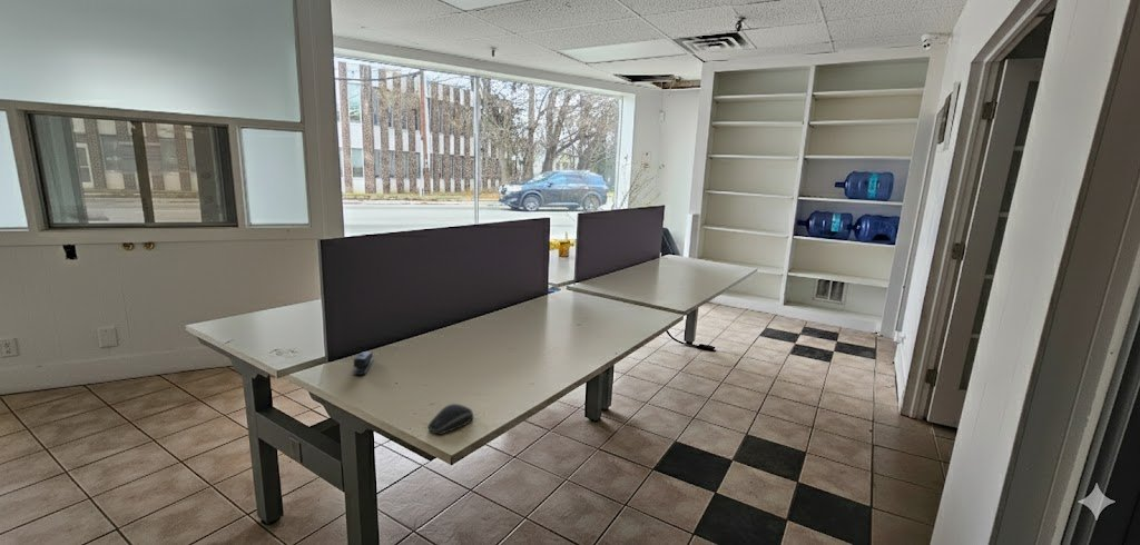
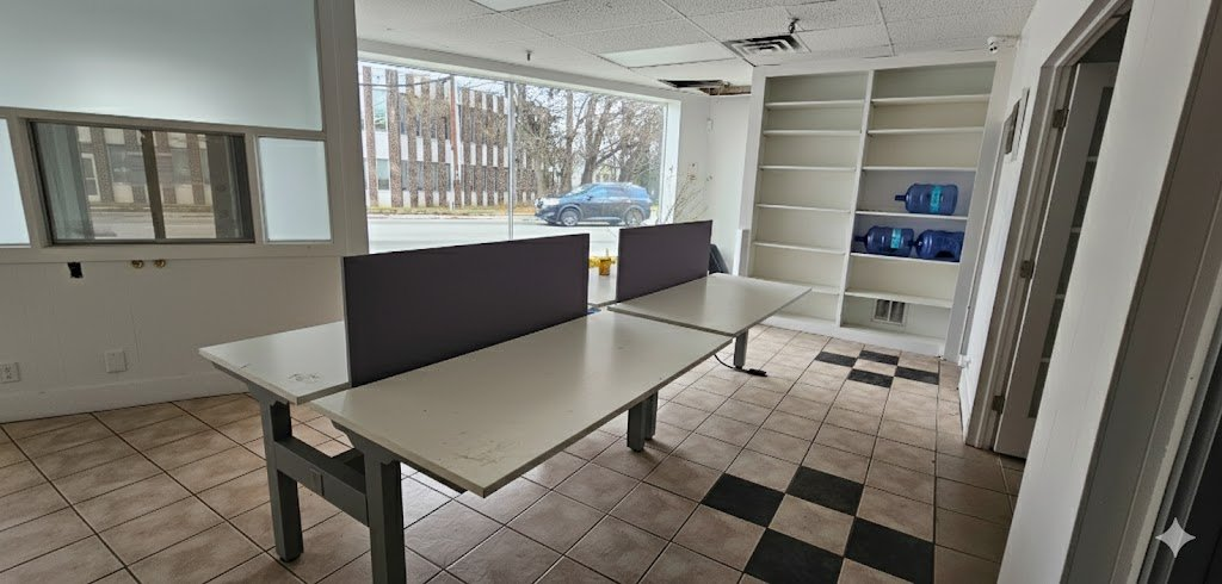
- stapler (363, 359)
- computer mouse (451, 416)
